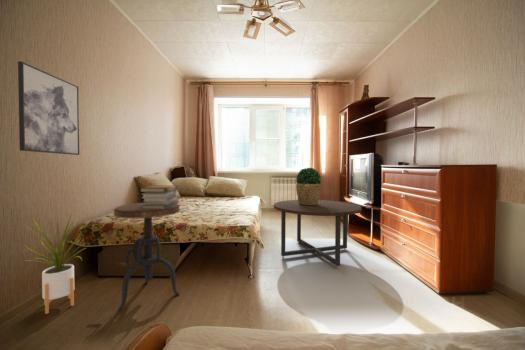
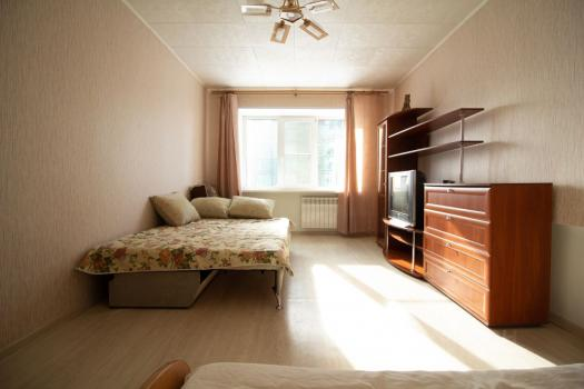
- potted plant (308, 185)
- book stack (160, 196)
- side table (149, 250)
- wall art (52, 114)
- house plant (57, 257)
- coffee table (315, 215)
